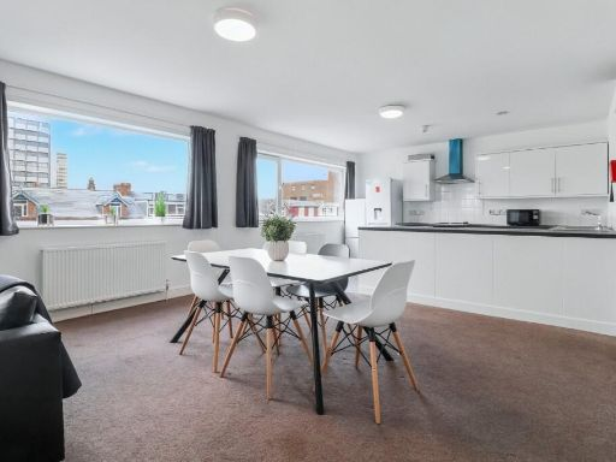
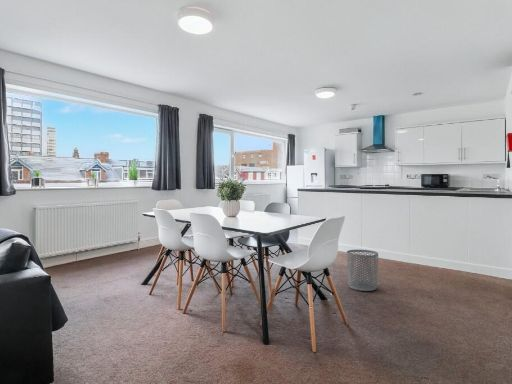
+ waste bin (362, 270)
